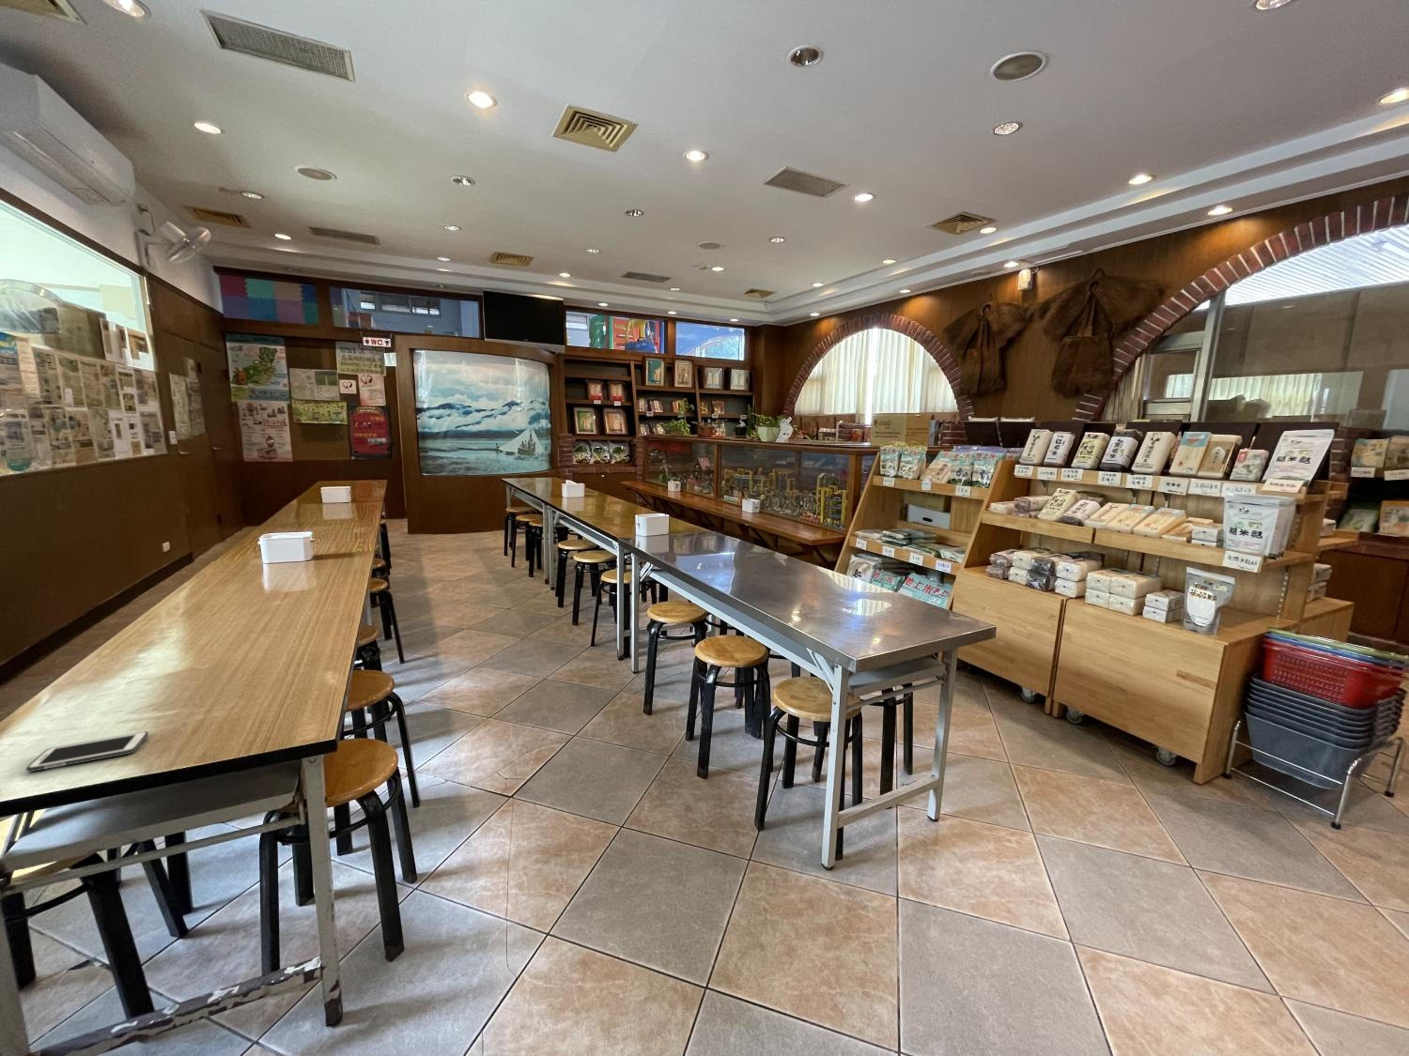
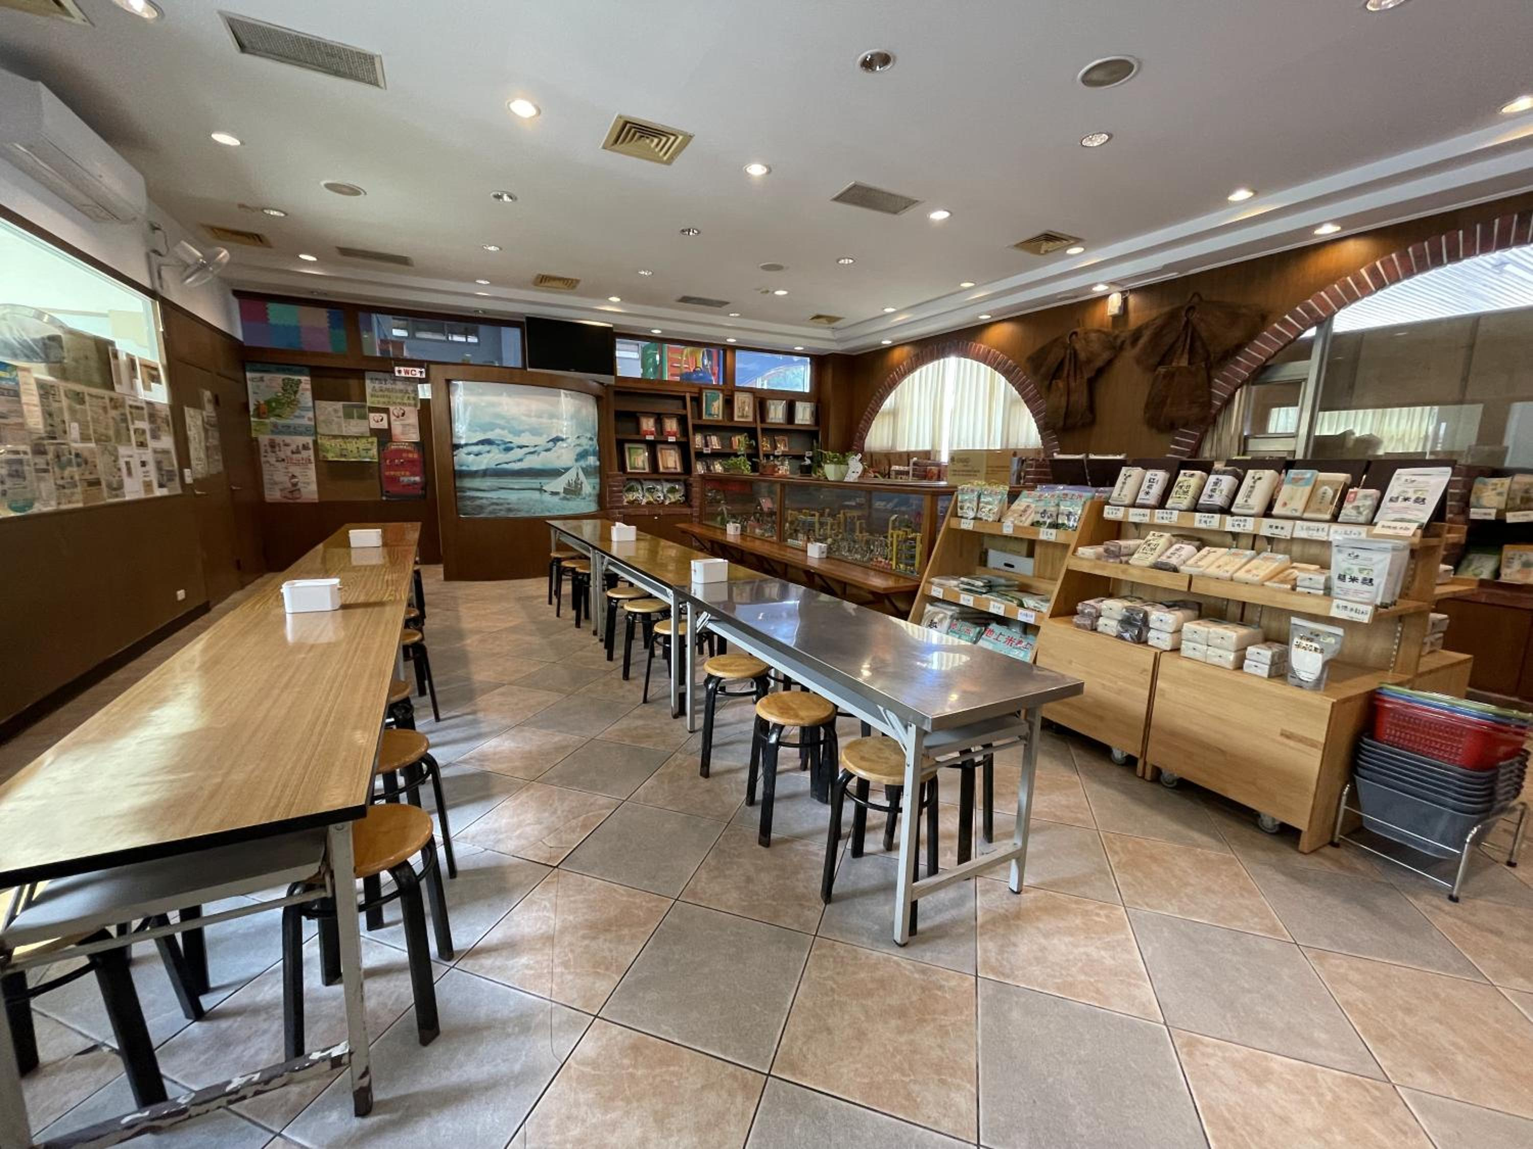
- cell phone (91, 751)
